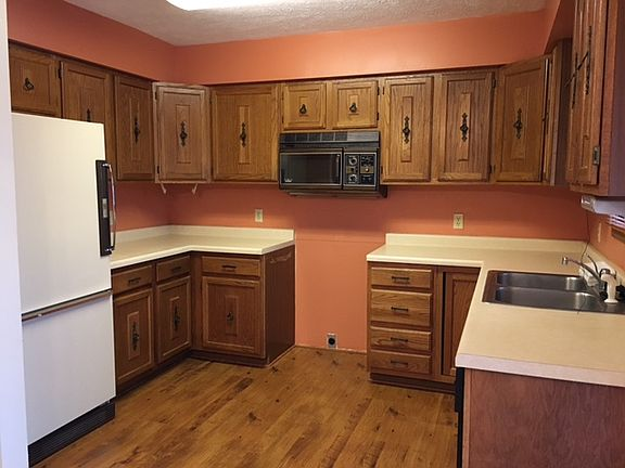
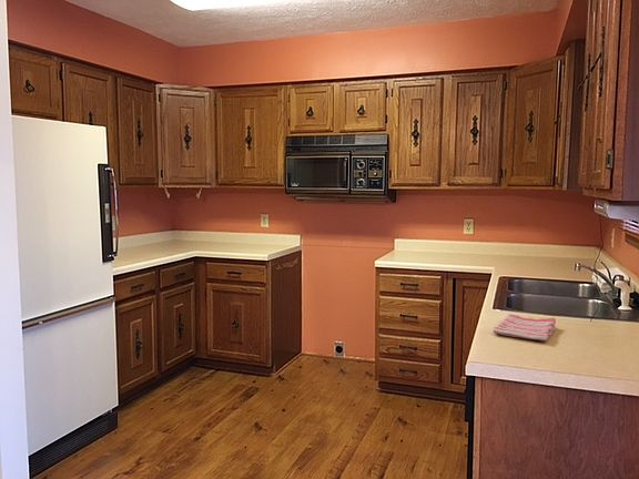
+ dish towel (525, 326)
